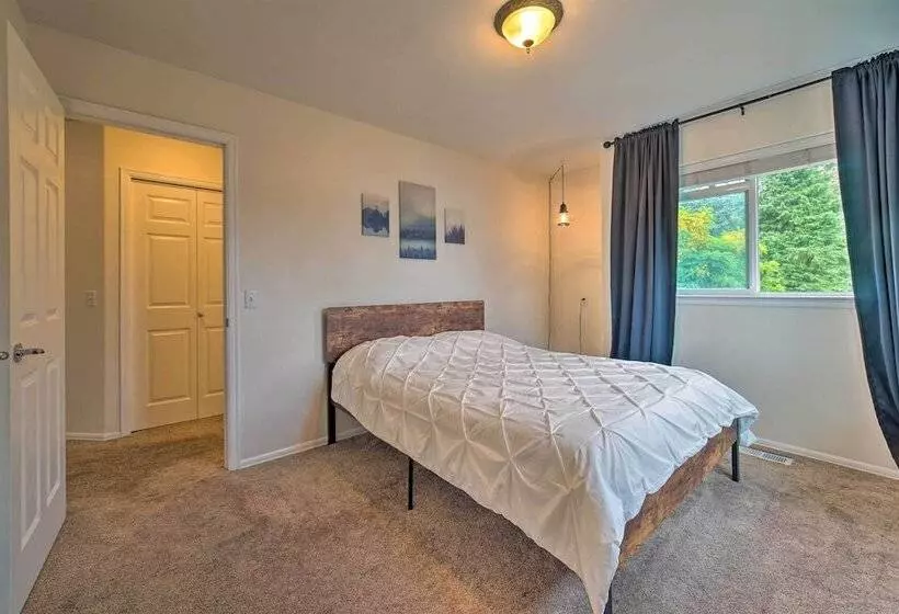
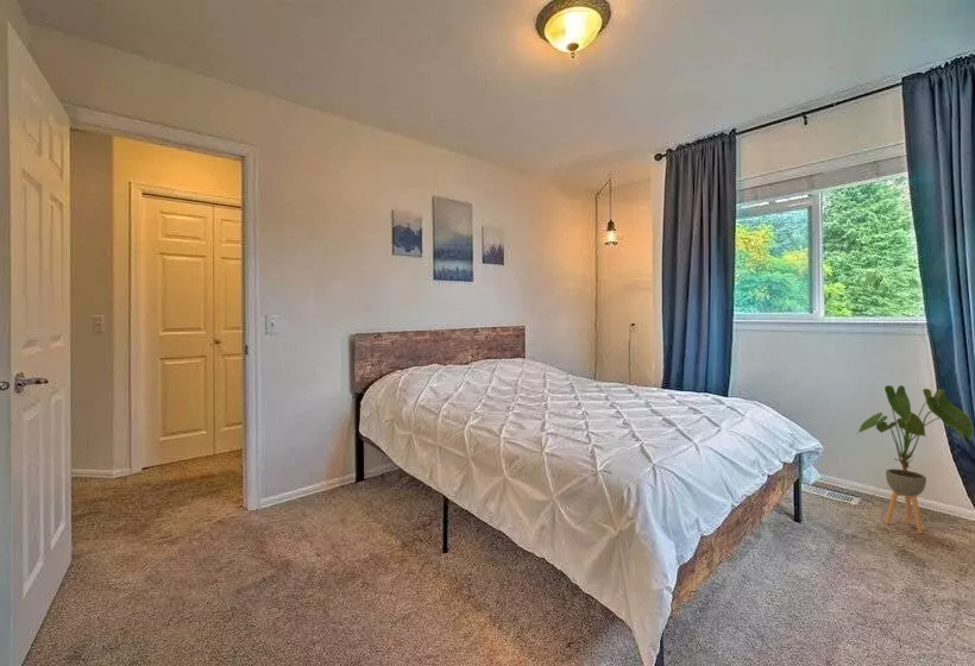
+ house plant (913, 455)
